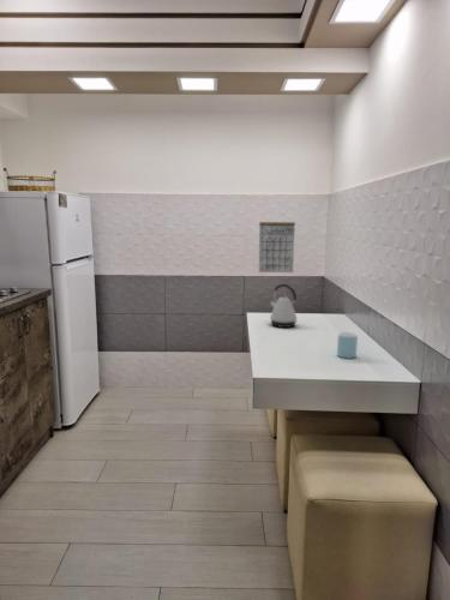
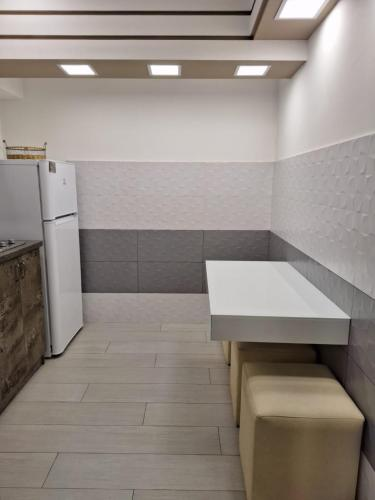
- mug (347, 343)
- kettle (283, 305)
- calendar (276, 241)
